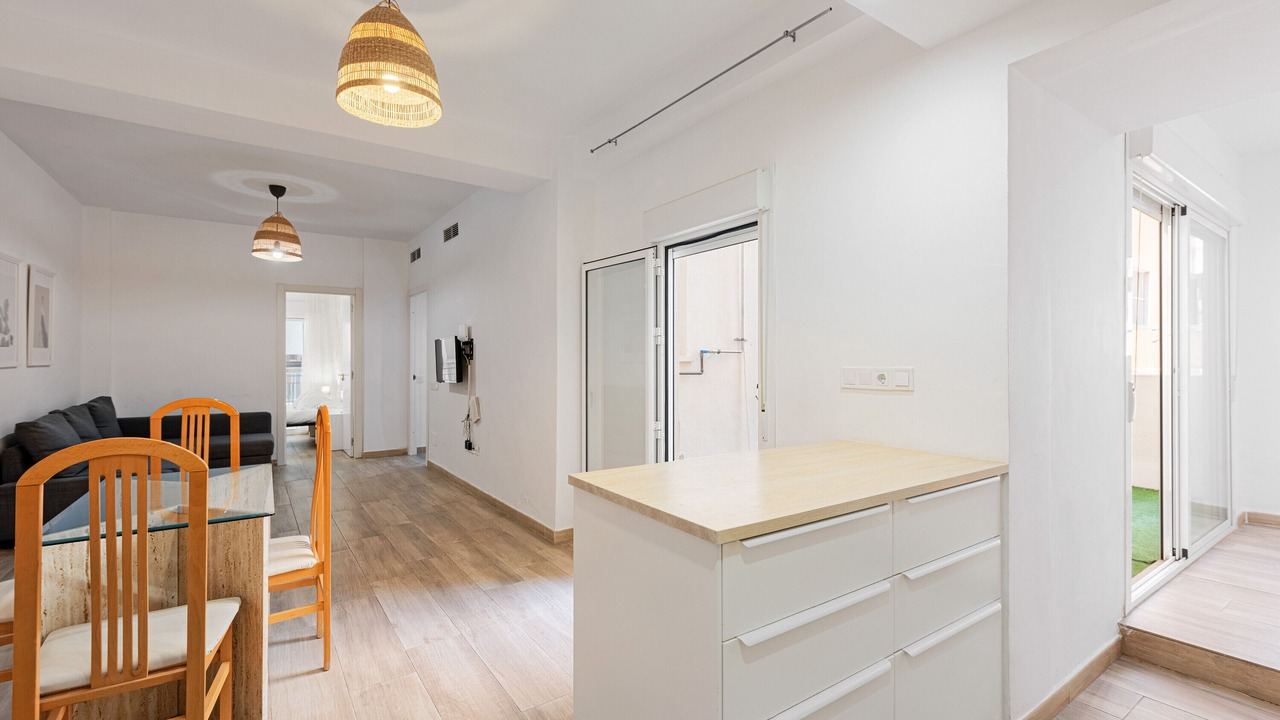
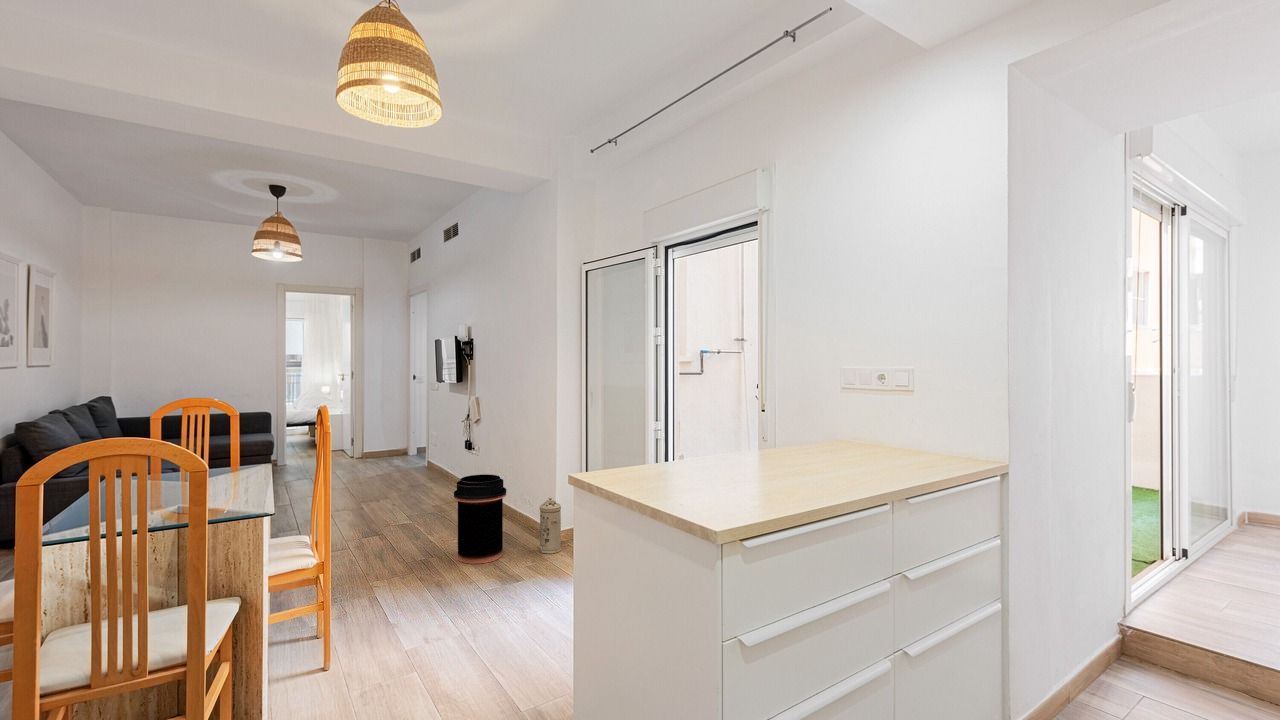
+ trash can (480, 517)
+ water filter (550, 523)
